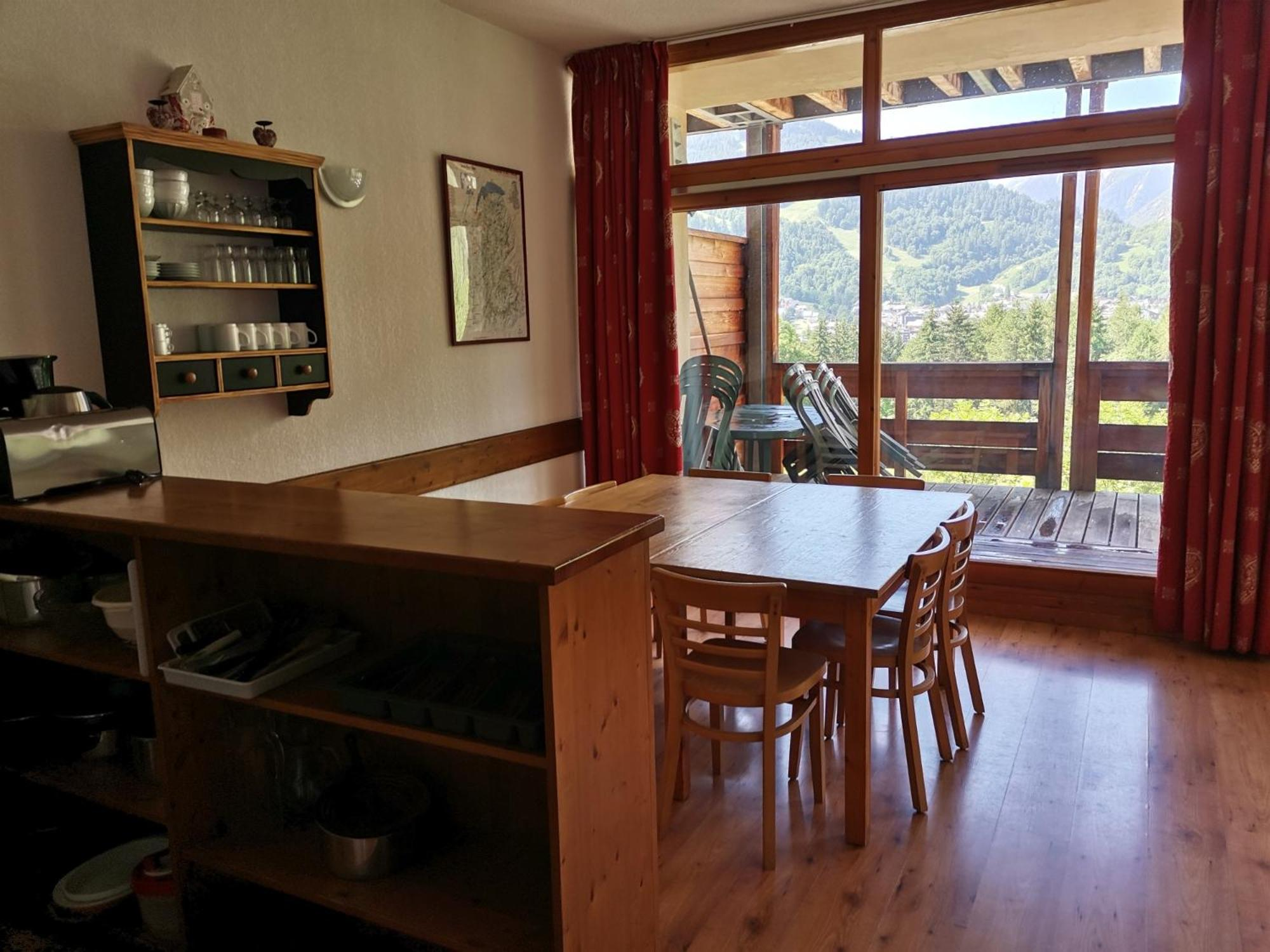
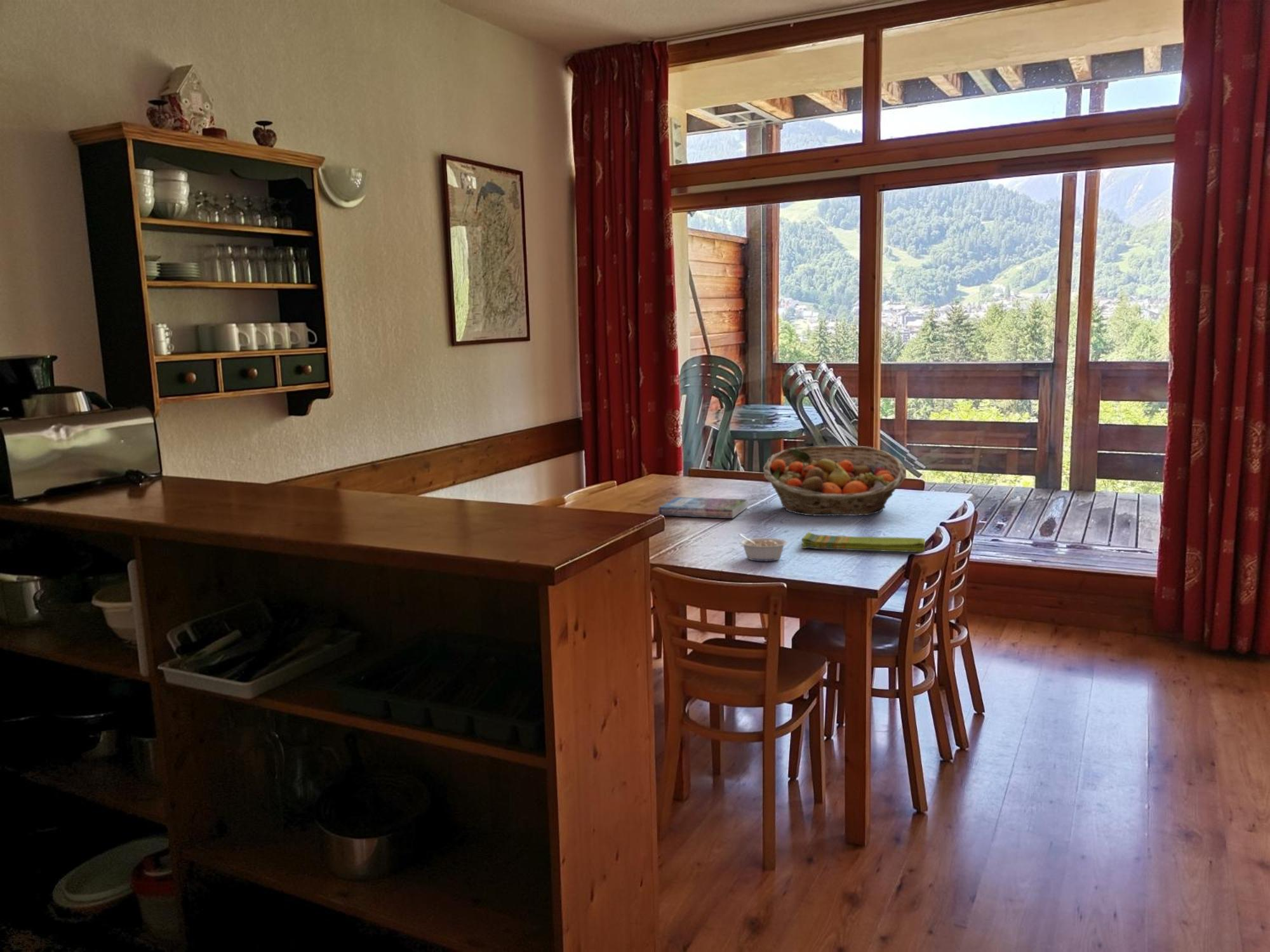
+ book (704, 507)
+ dish towel (863, 541)
+ fruit basket (833, 480)
+ legume (761, 548)
